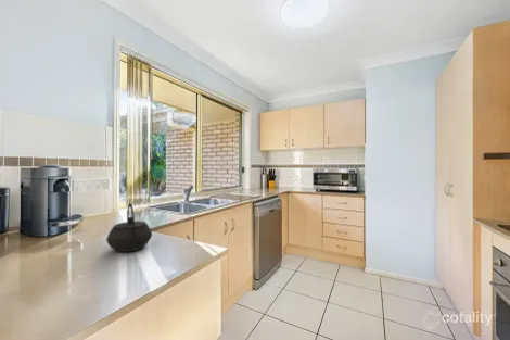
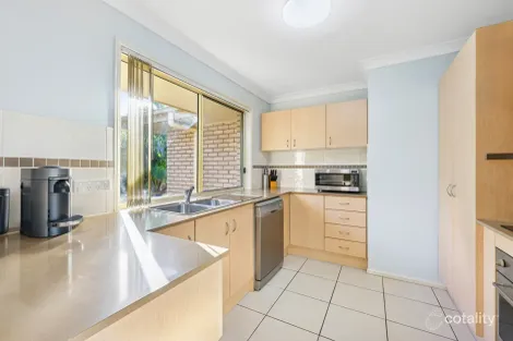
- kettle (130, 226)
